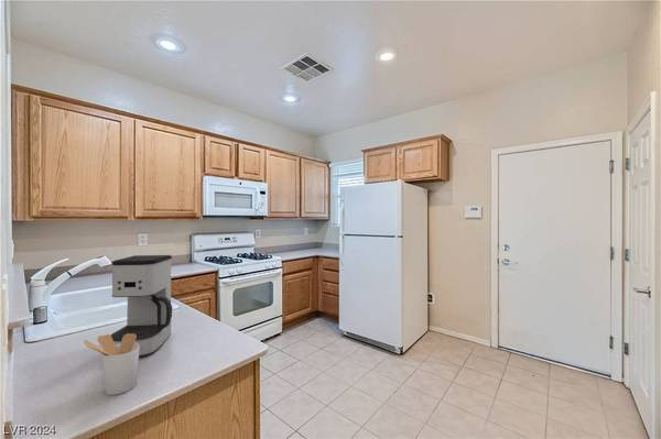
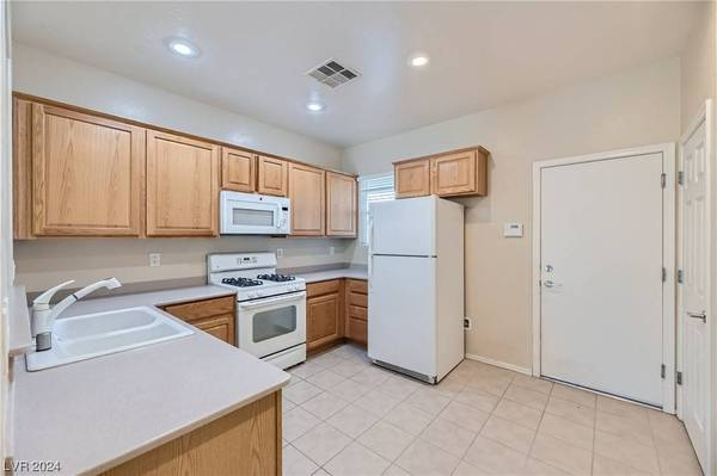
- coffee maker (144, 301)
- utensil holder (111, 362)
